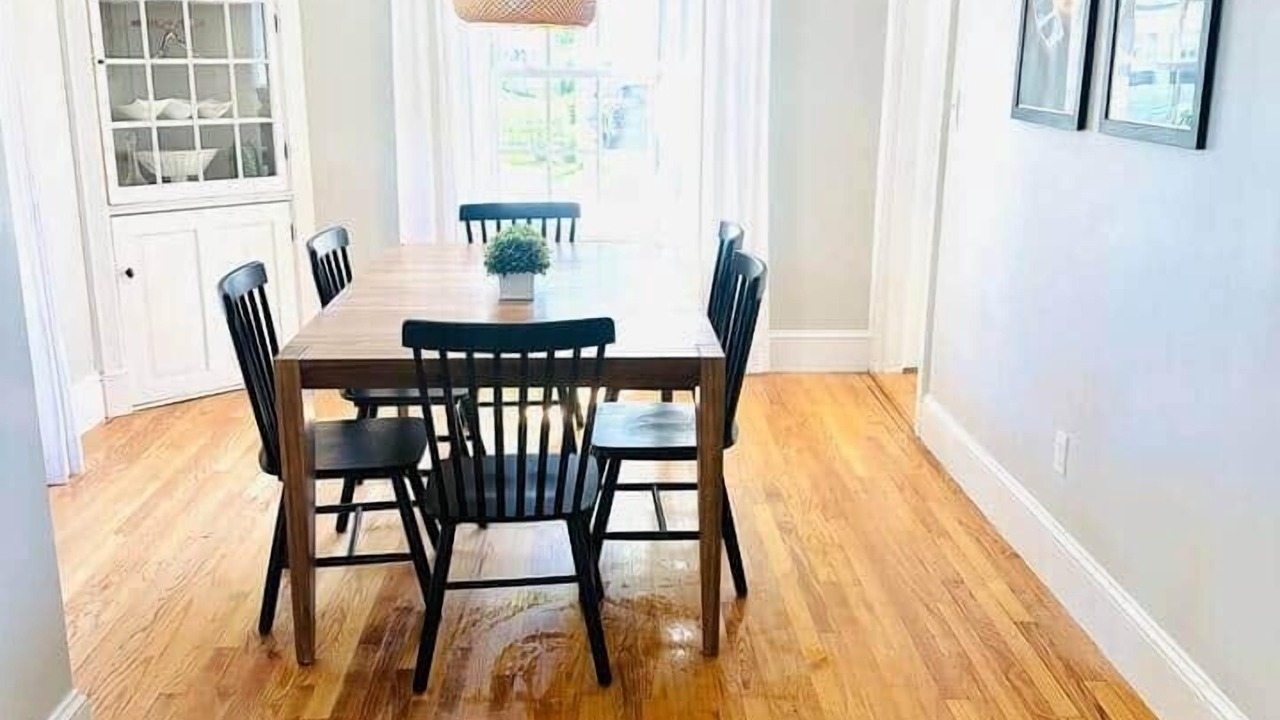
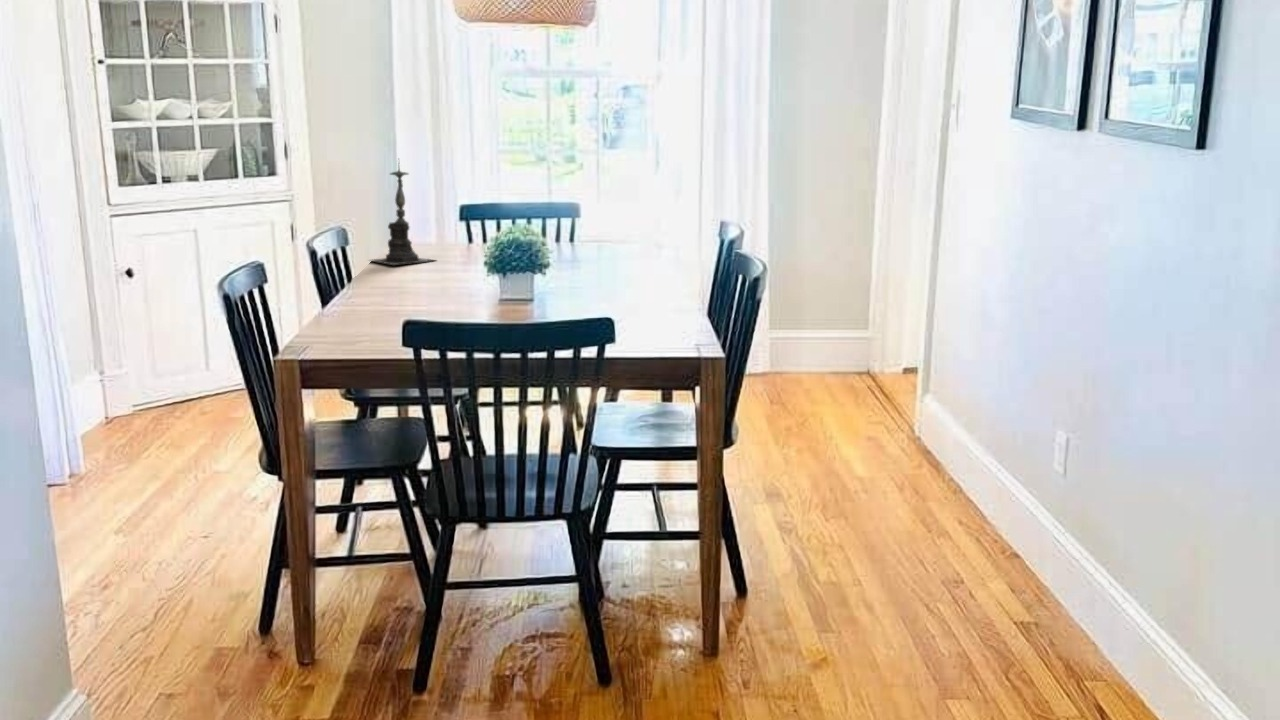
+ candle holder (400, 209)
